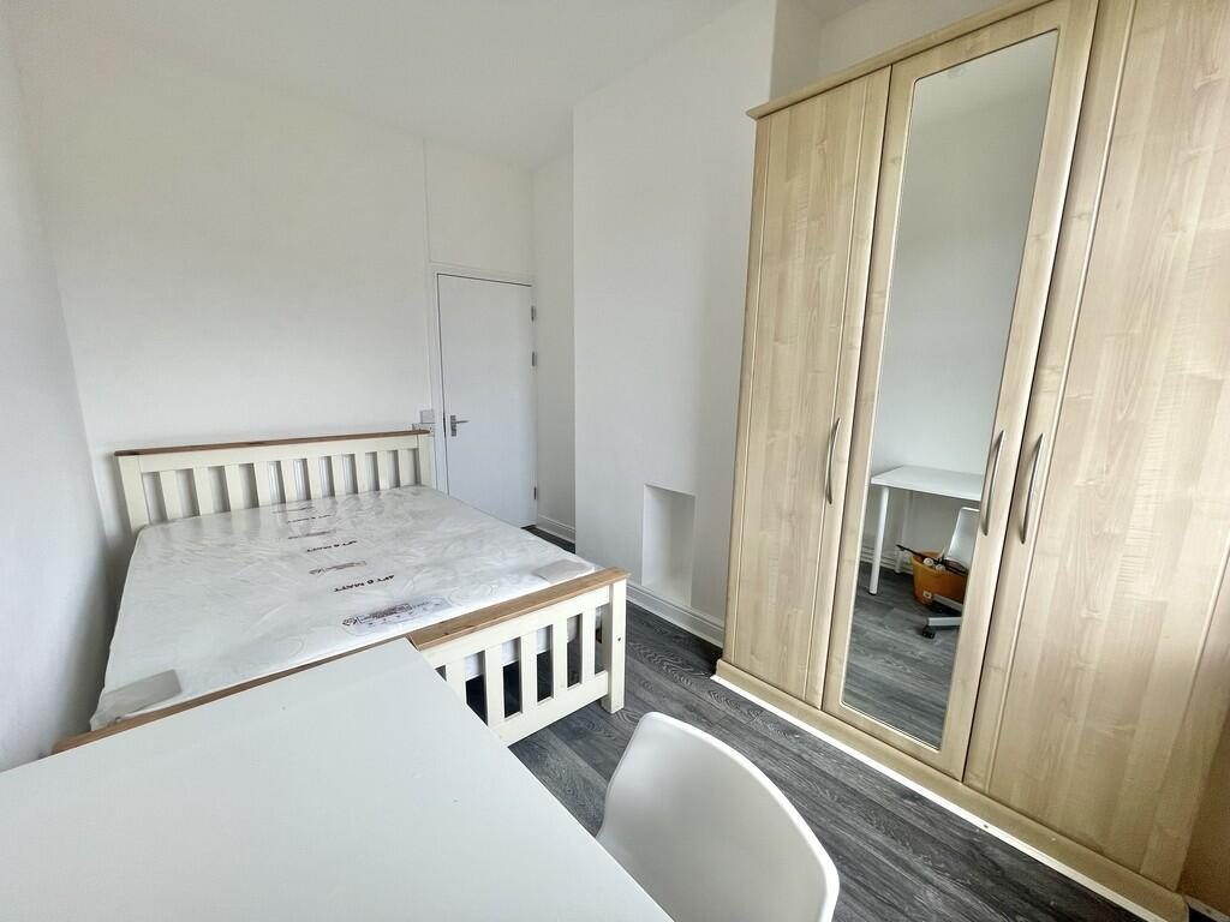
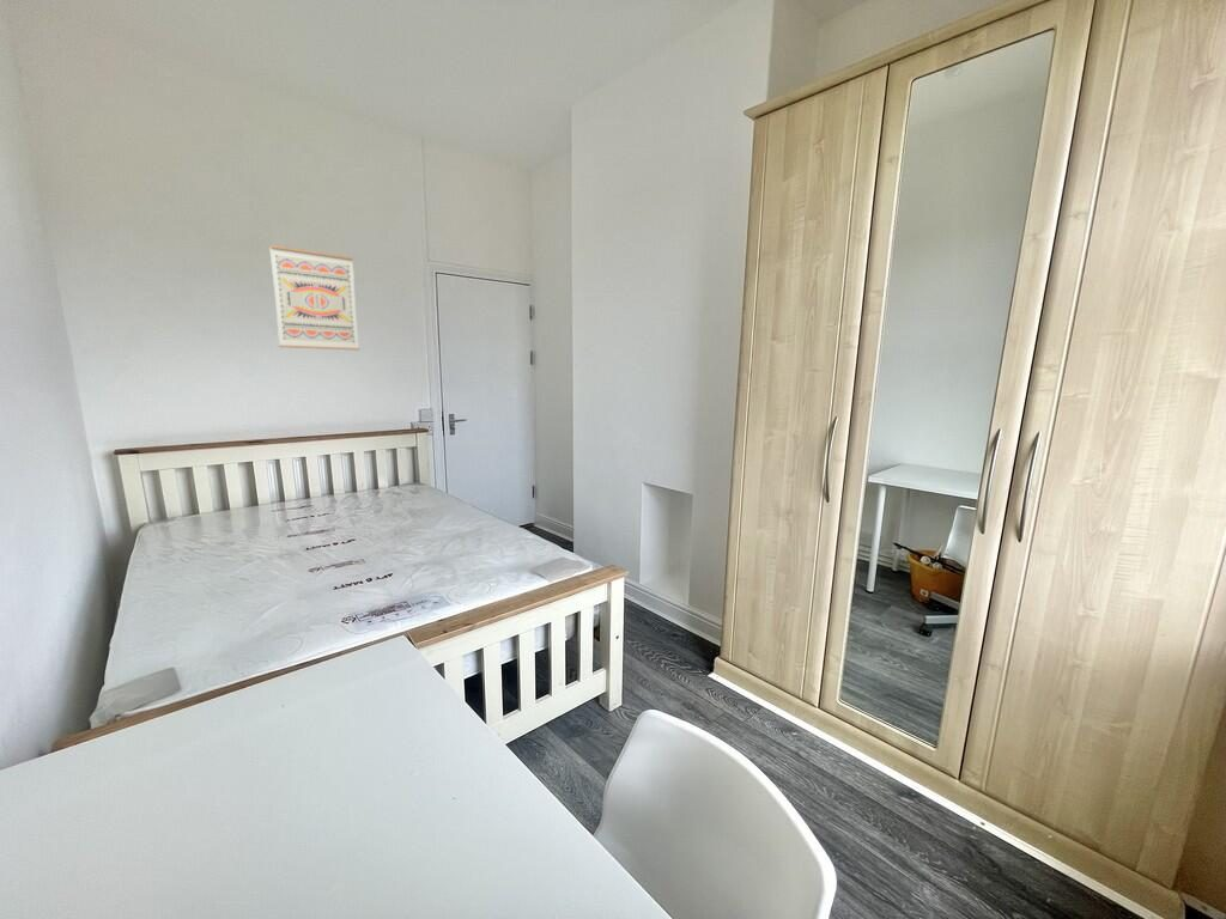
+ wall art (316, 300)
